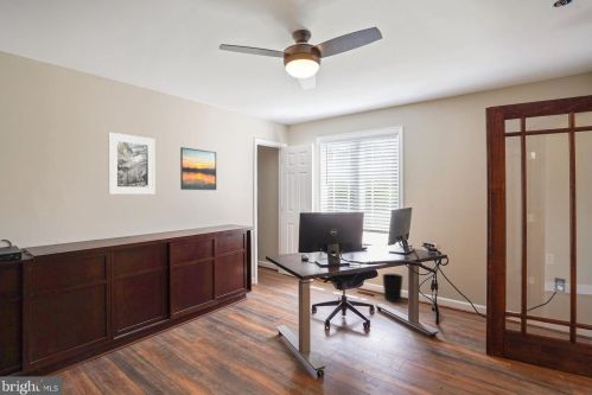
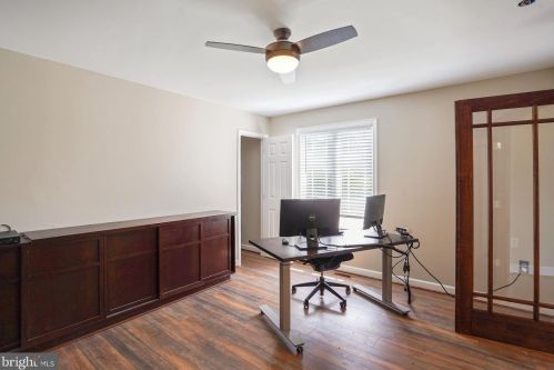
- wastebasket (392, 287)
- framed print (133, 165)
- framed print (199, 170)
